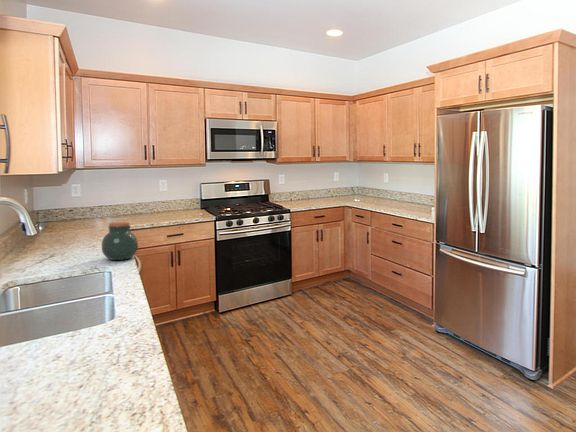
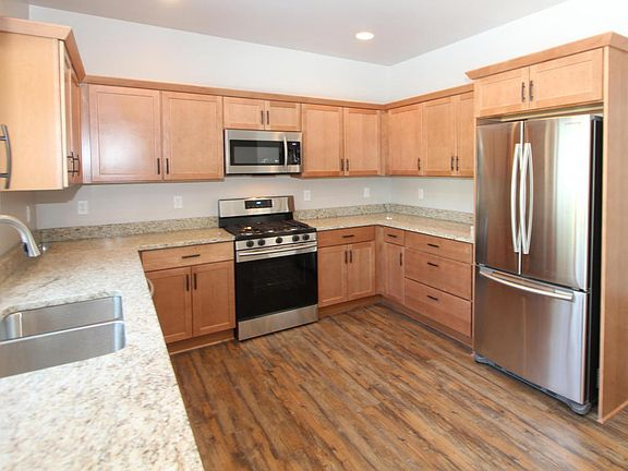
- jar (119, 241)
